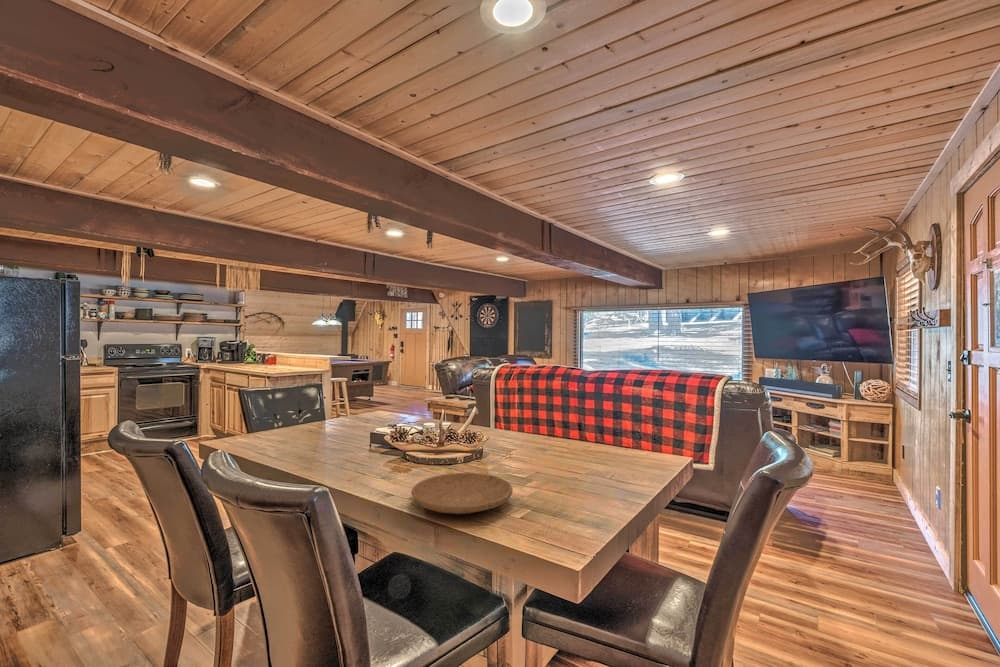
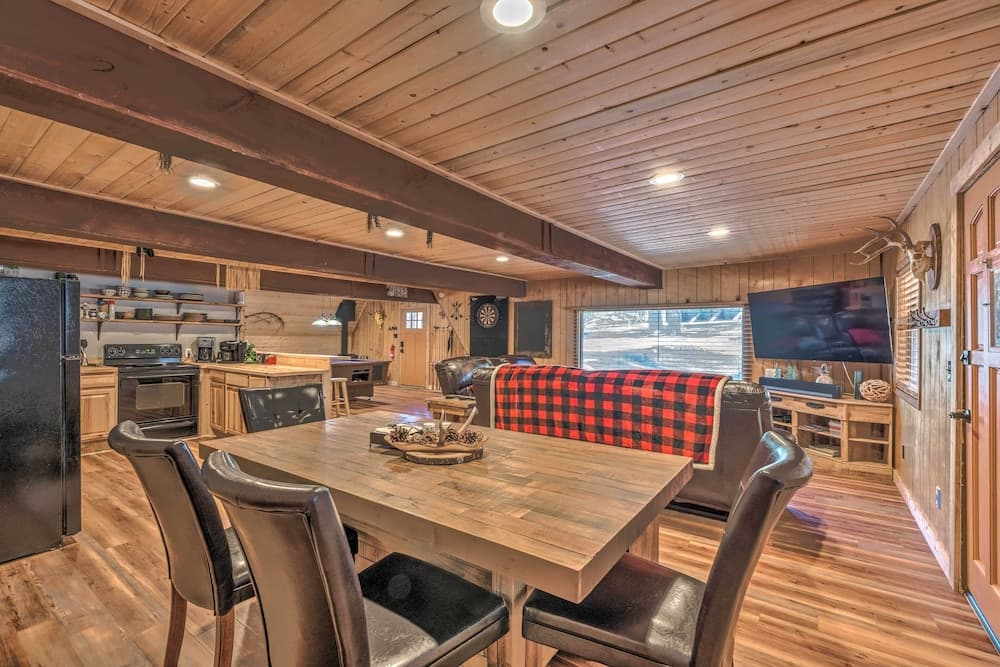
- plate (462, 496)
